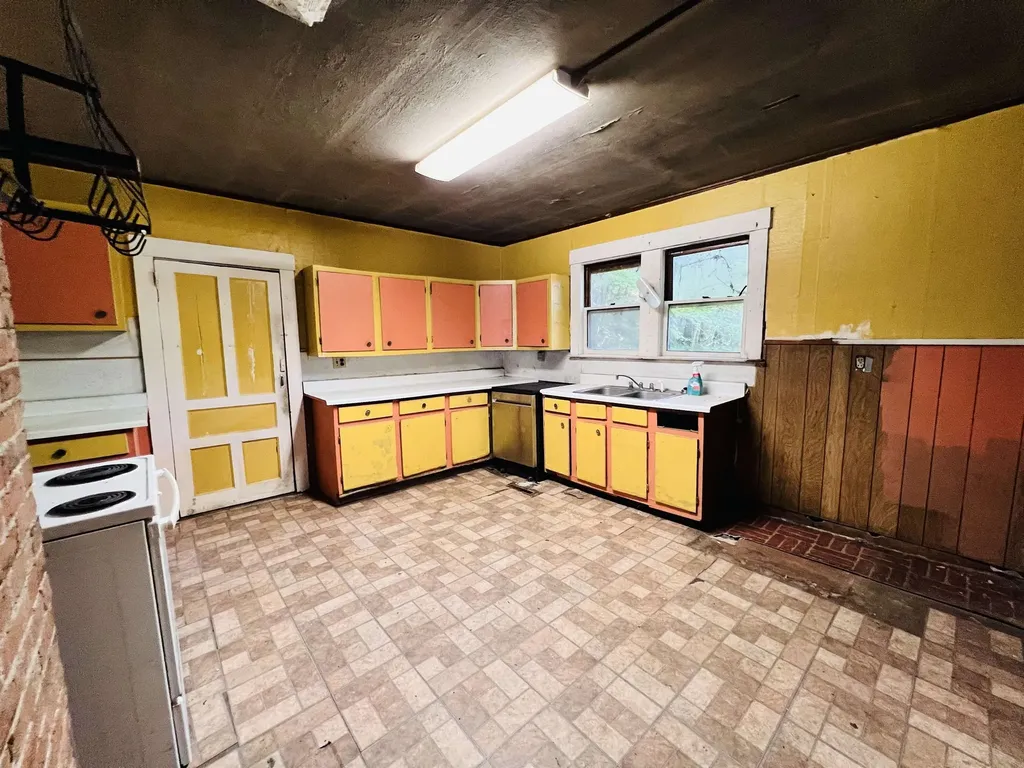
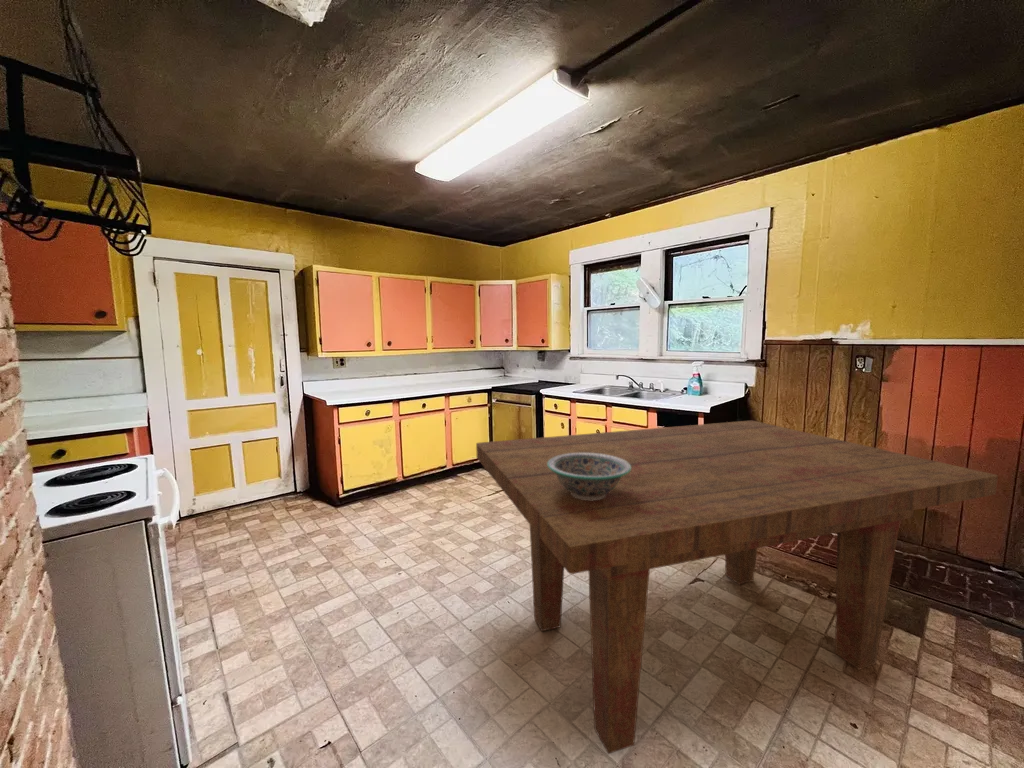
+ dining table (695, 550)
+ decorative bowl (588, 478)
